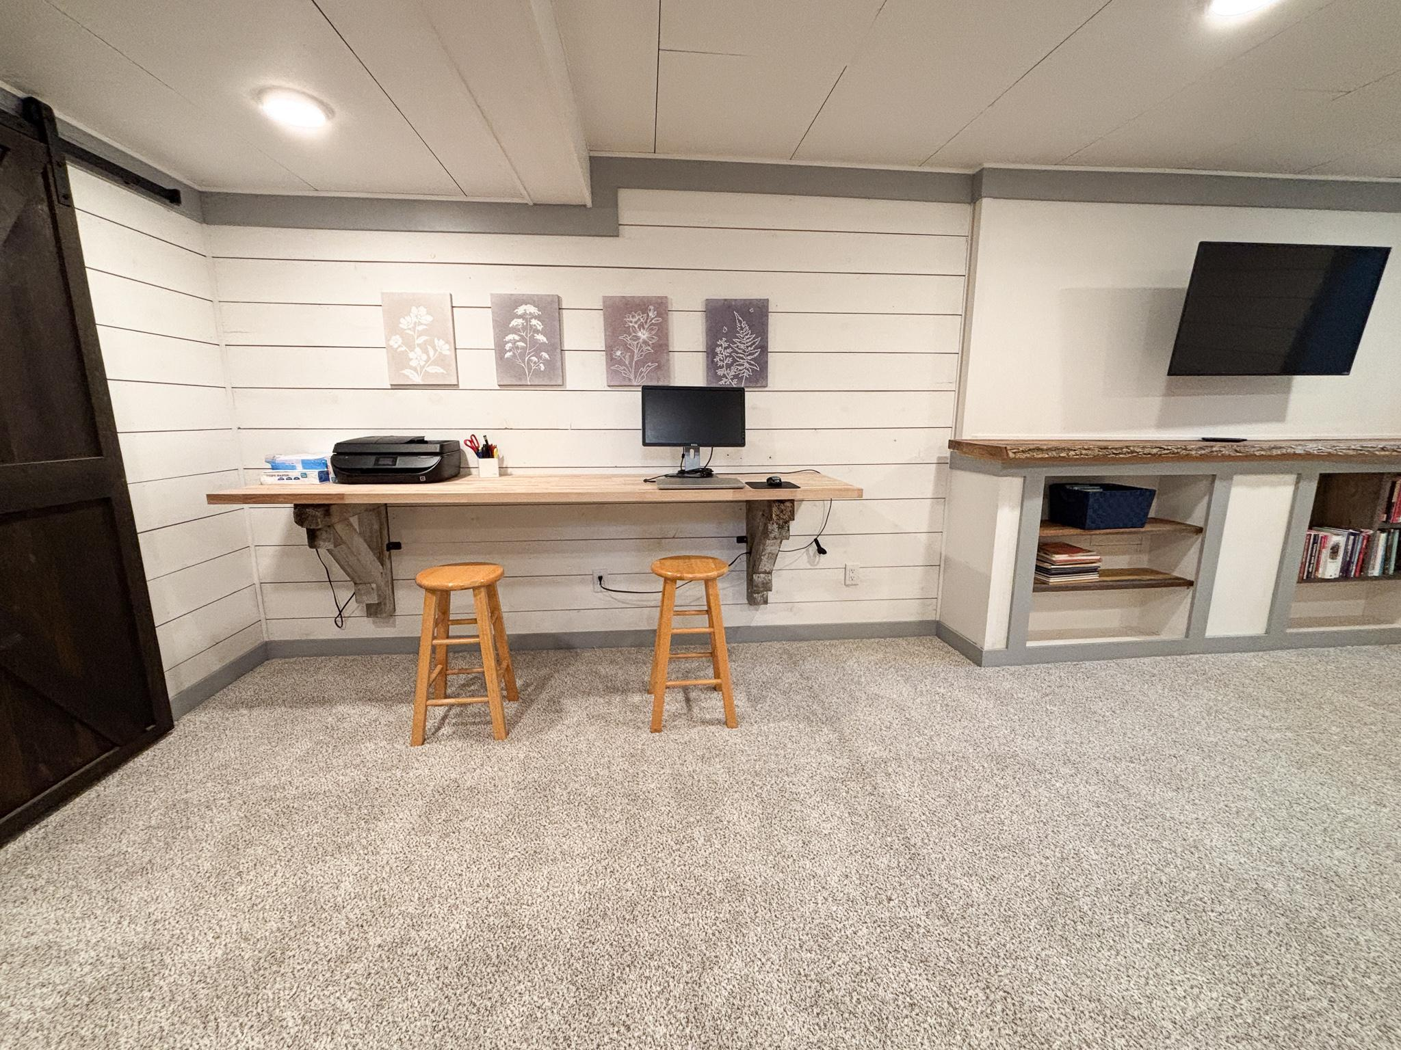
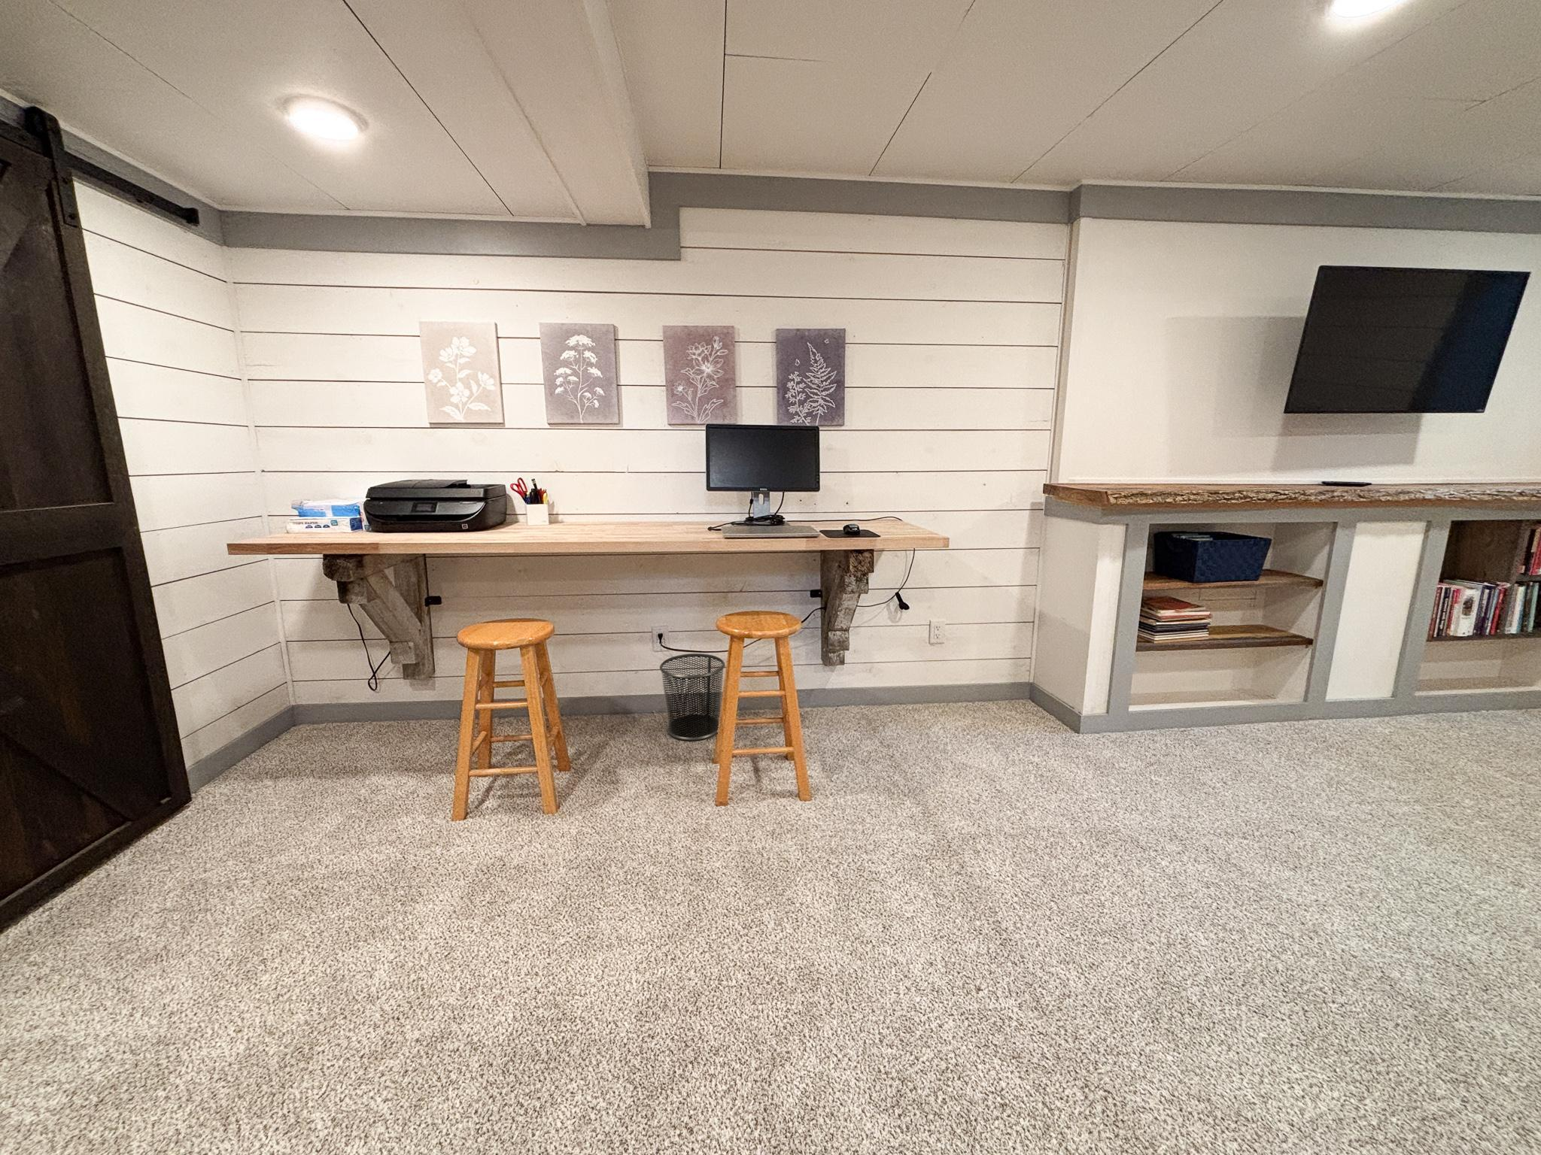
+ waste bin (693, 695)
